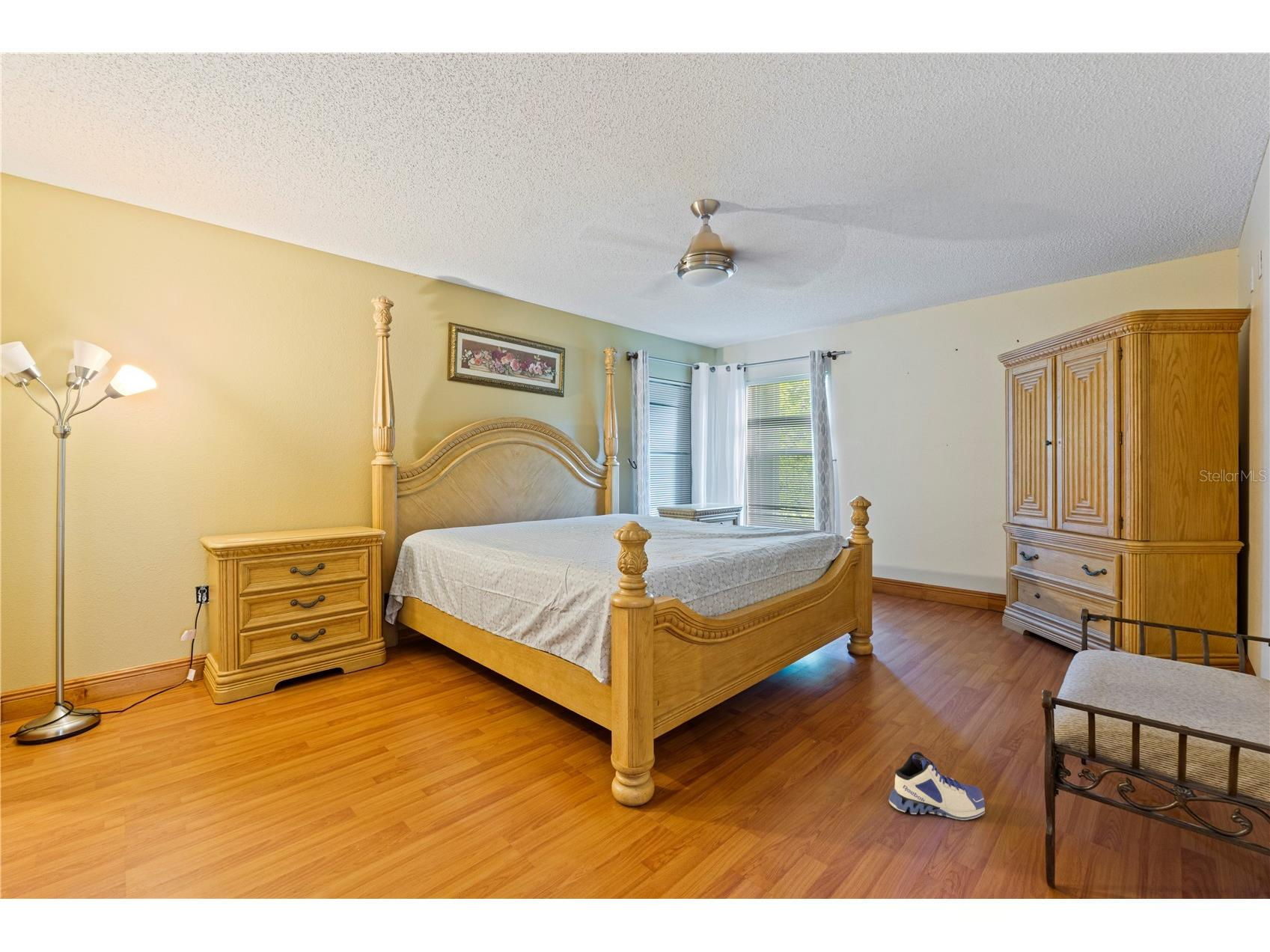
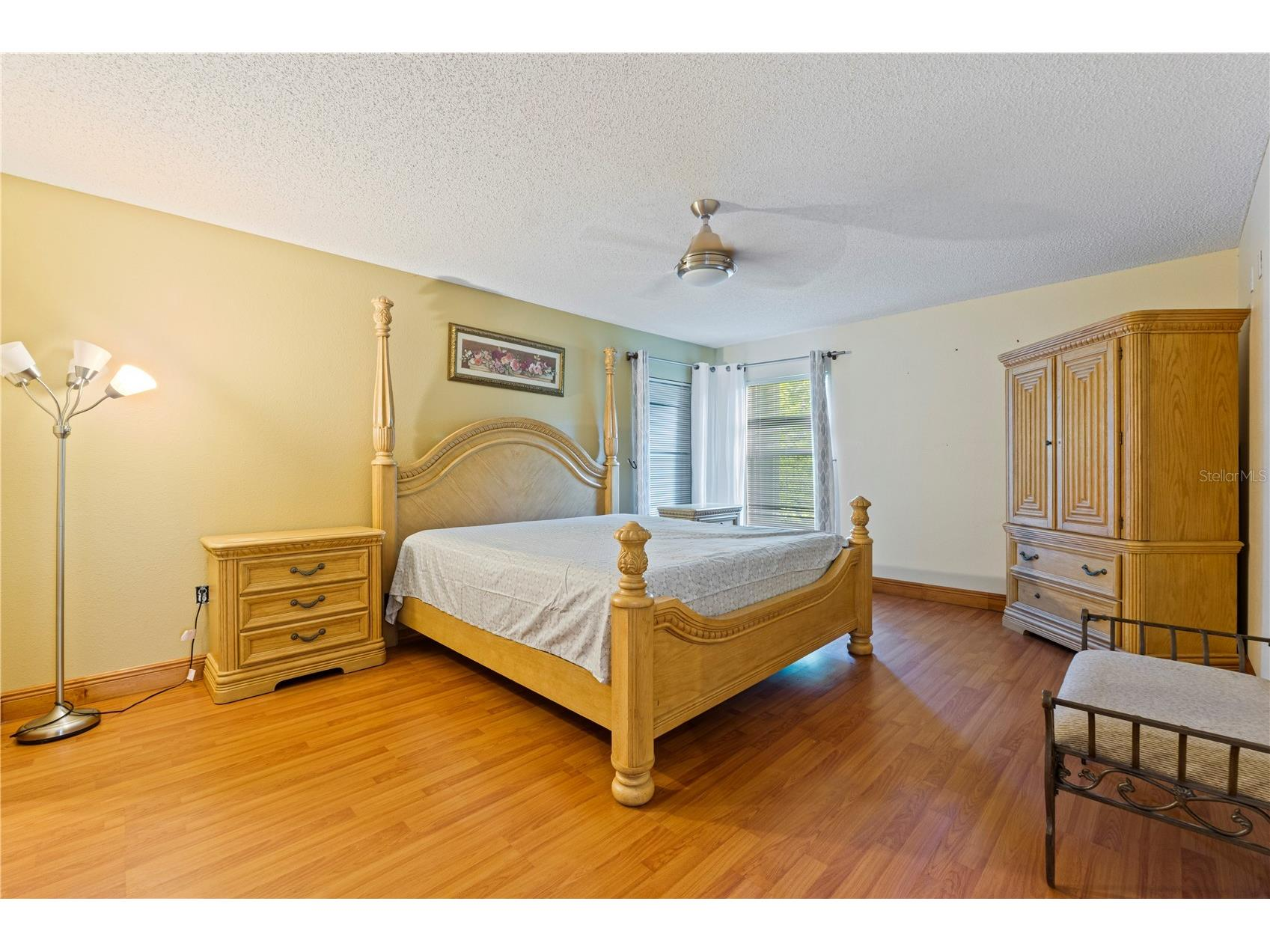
- sneaker (936, 783)
